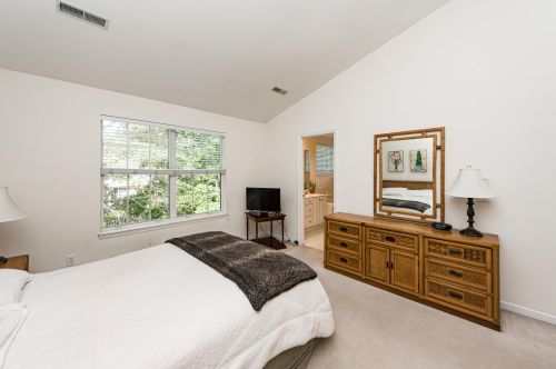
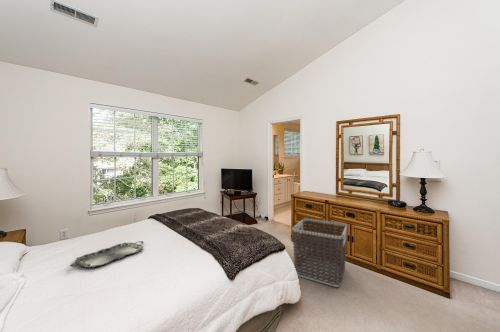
+ serving tray (111, 253)
+ clothes hamper (320, 248)
